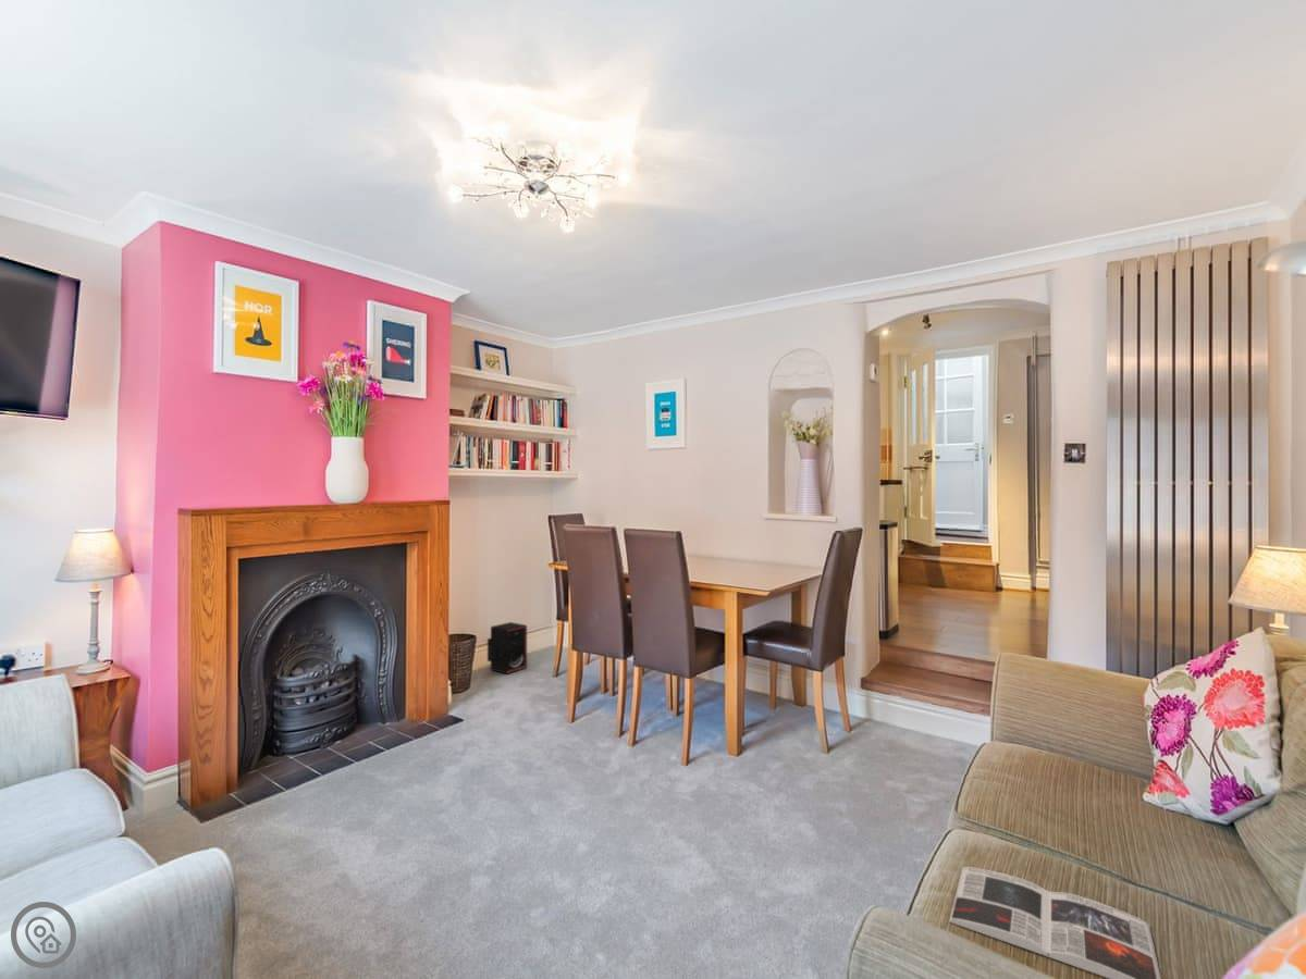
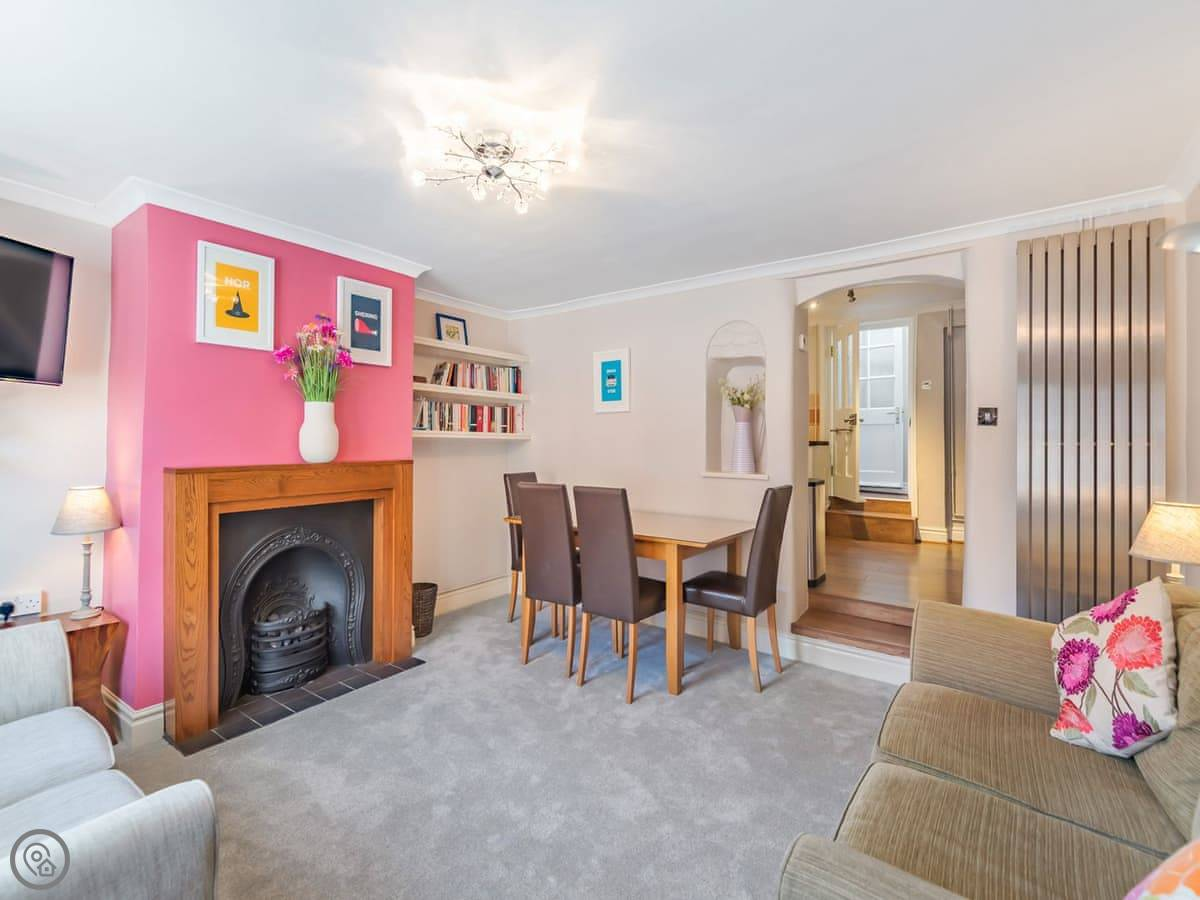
- stereo (508, 646)
- magazine (1048, 919)
